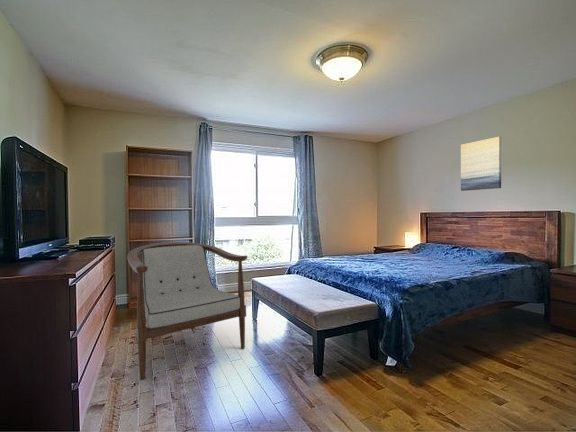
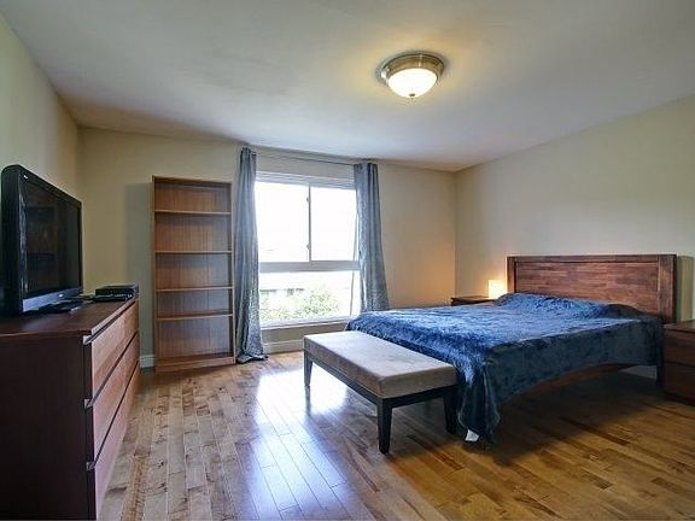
- armchair (181, 296)
- wall art (479, 165)
